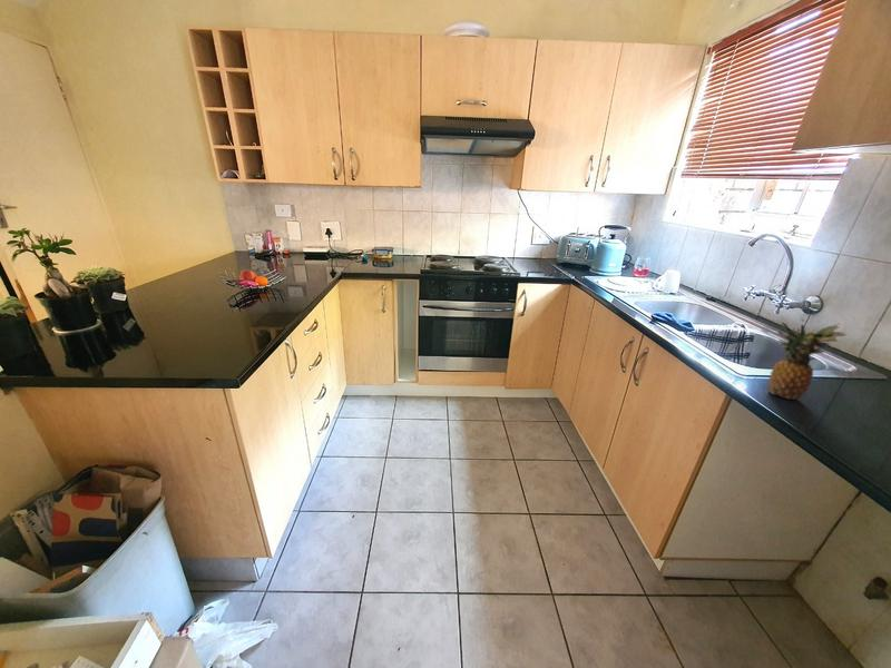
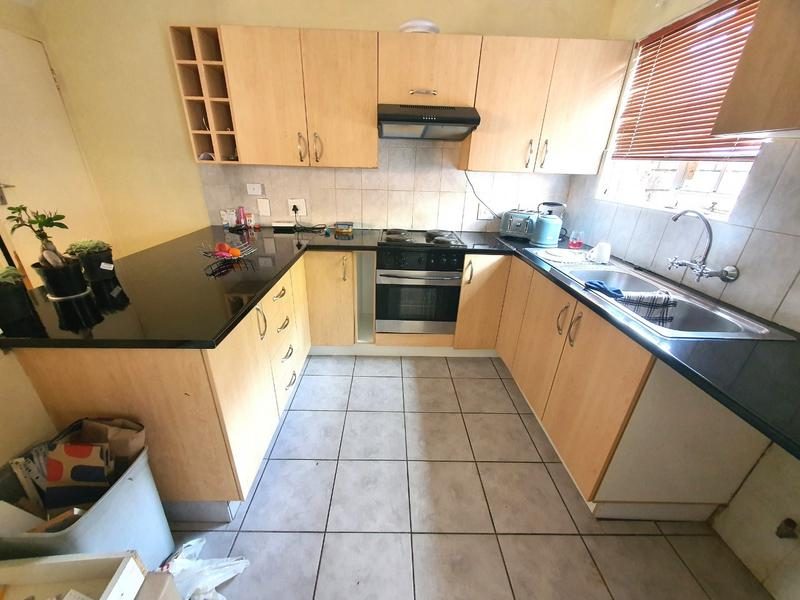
- fruit (797, 360)
